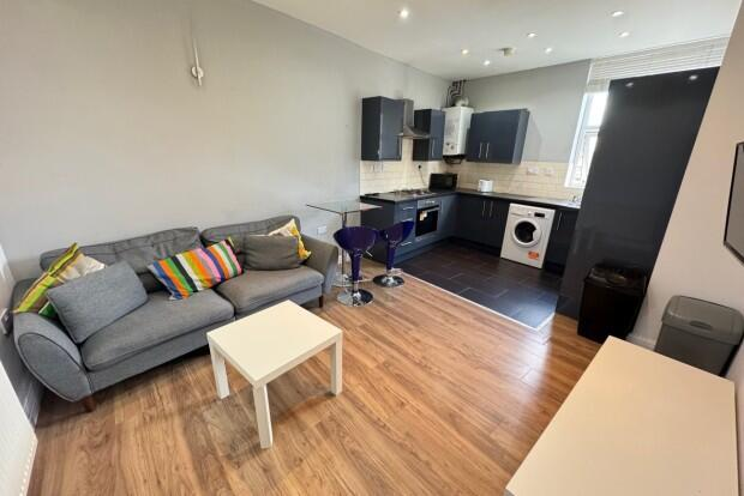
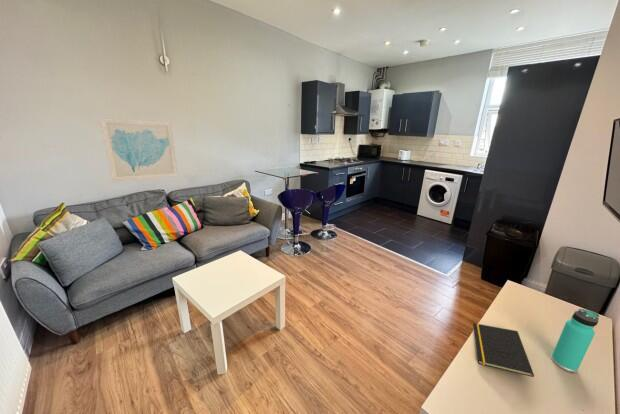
+ thermos bottle (575, 338)
+ notepad (499, 346)
+ wall art (143, 150)
